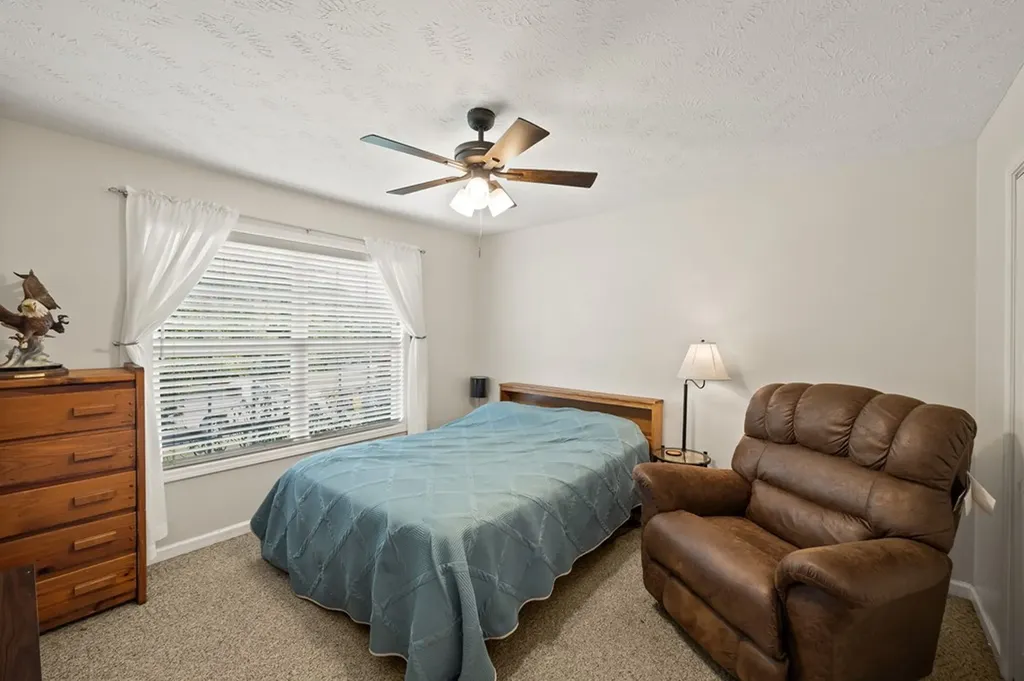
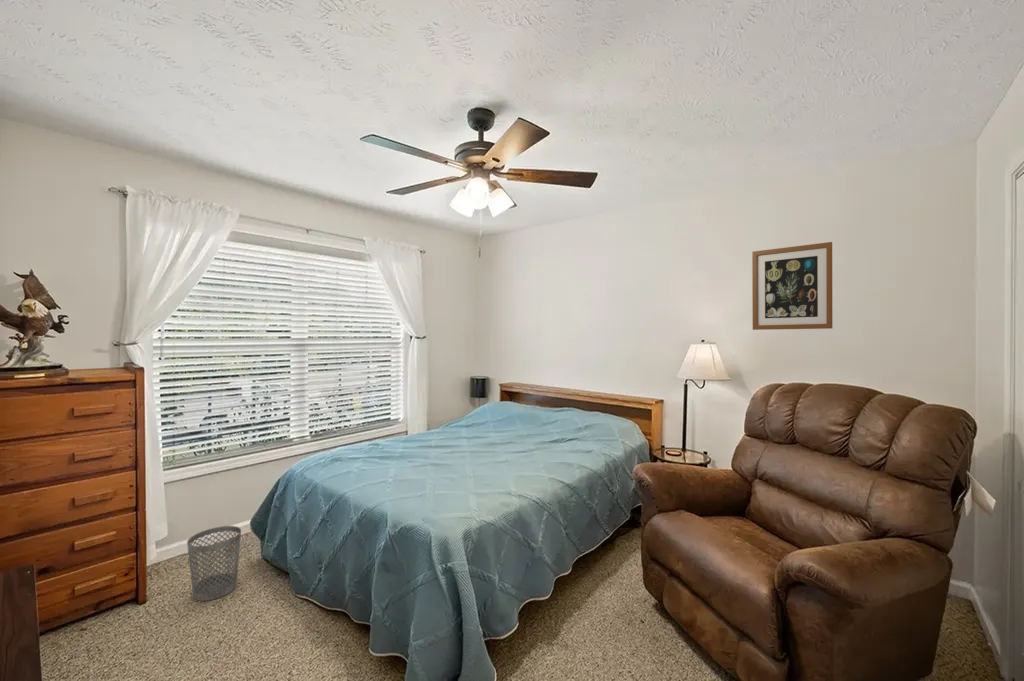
+ wastebasket (215, 563)
+ wall art (790, 288)
